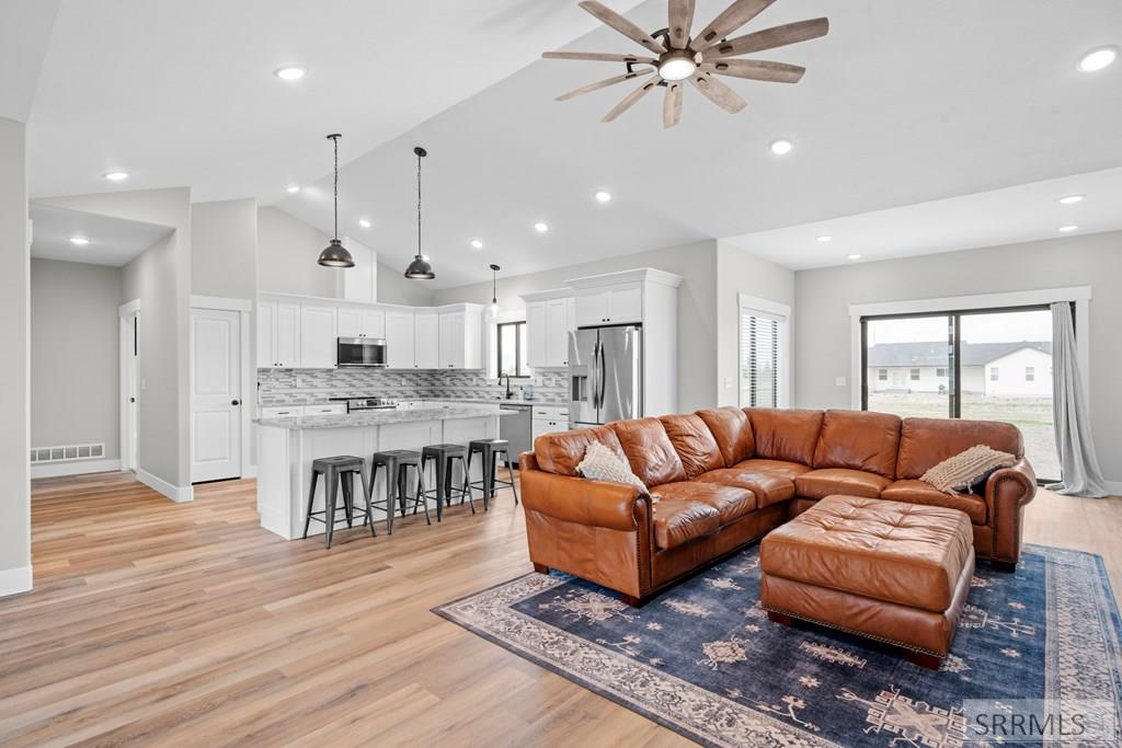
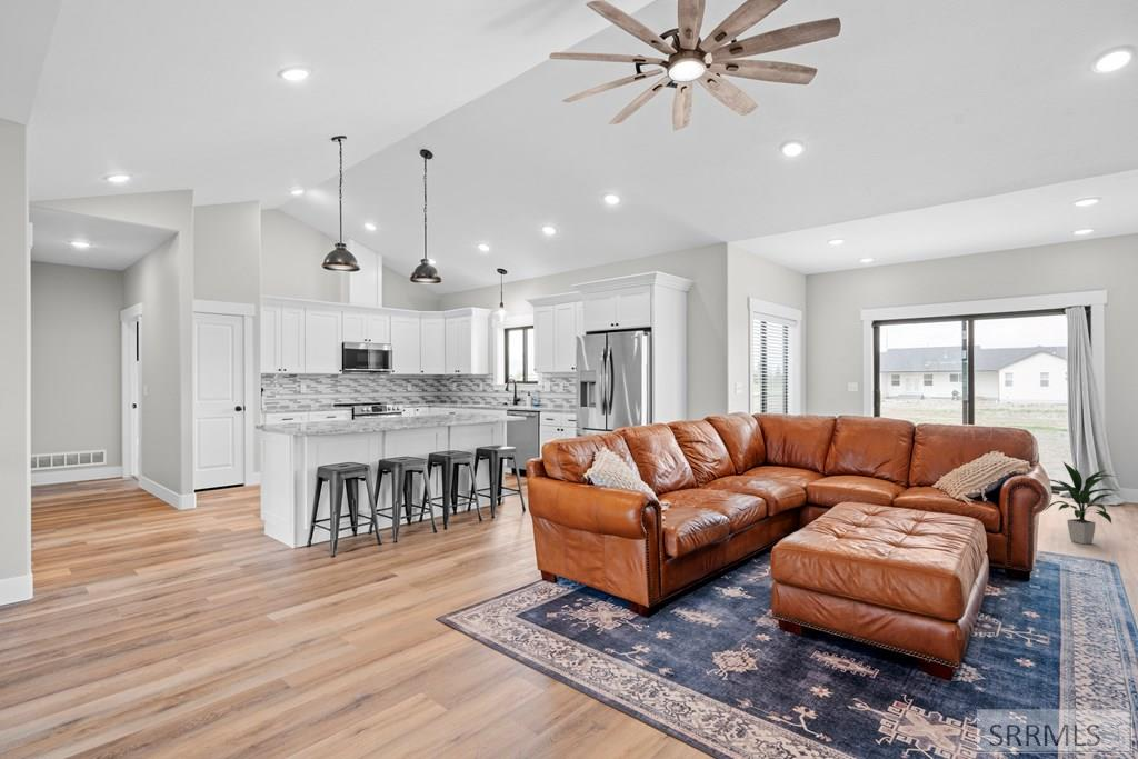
+ indoor plant (1084, 502)
